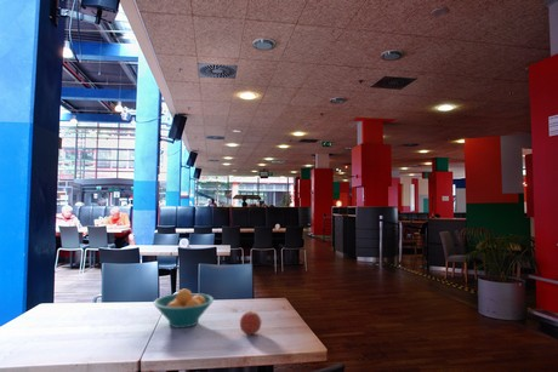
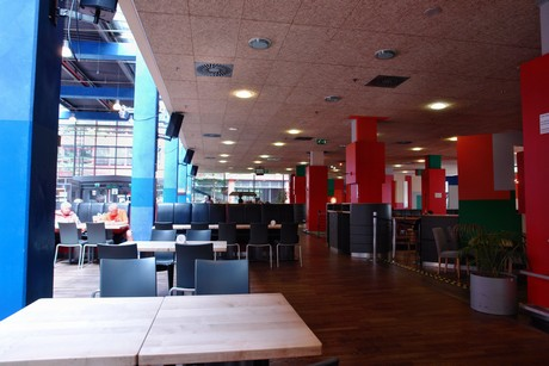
- apple (250, 321)
- fruit bowl (183, 305)
